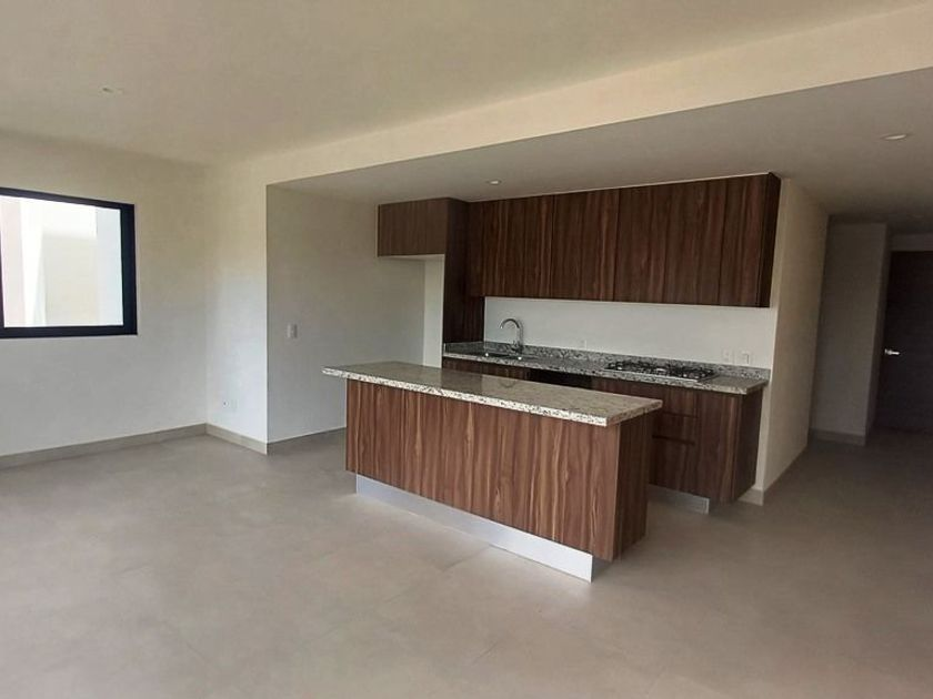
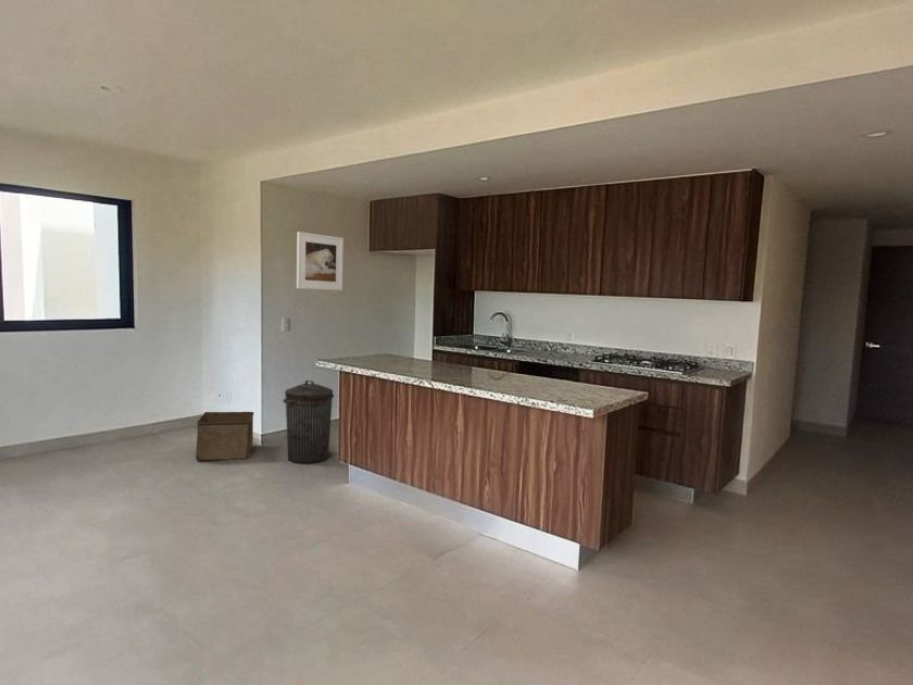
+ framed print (321, 262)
+ storage bin (225, 435)
+ trash can (309, 419)
